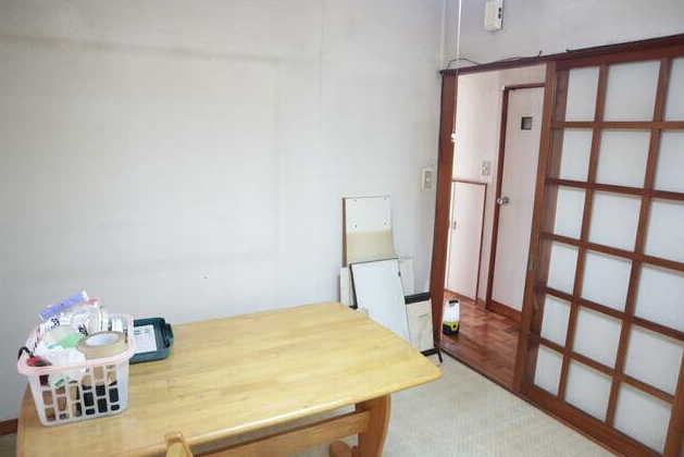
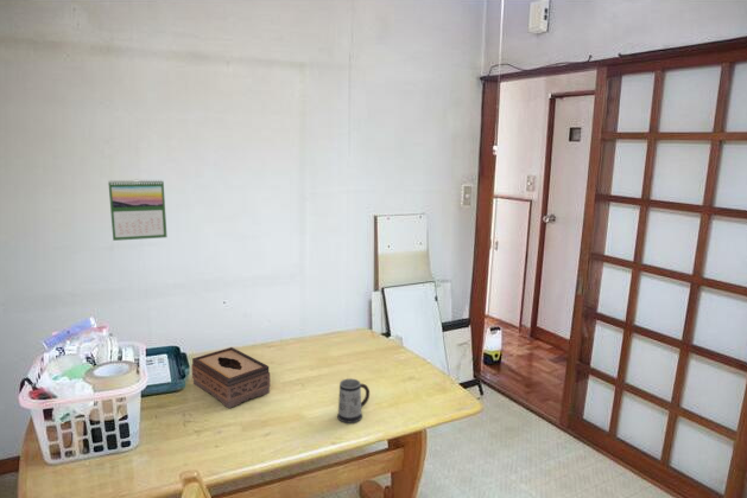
+ calendar (138, 209)
+ tissue box (230, 375)
+ mug (354, 397)
